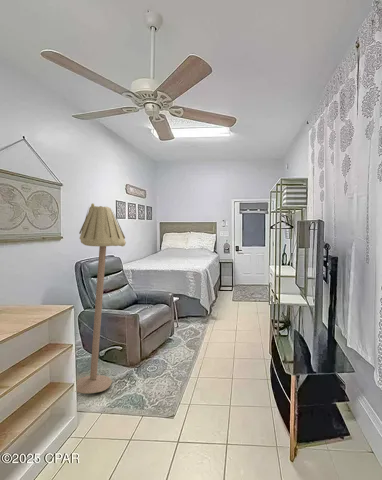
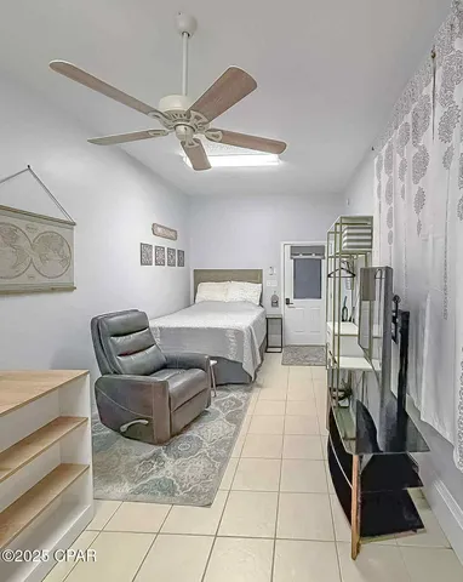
- floor lamp (100, 293)
